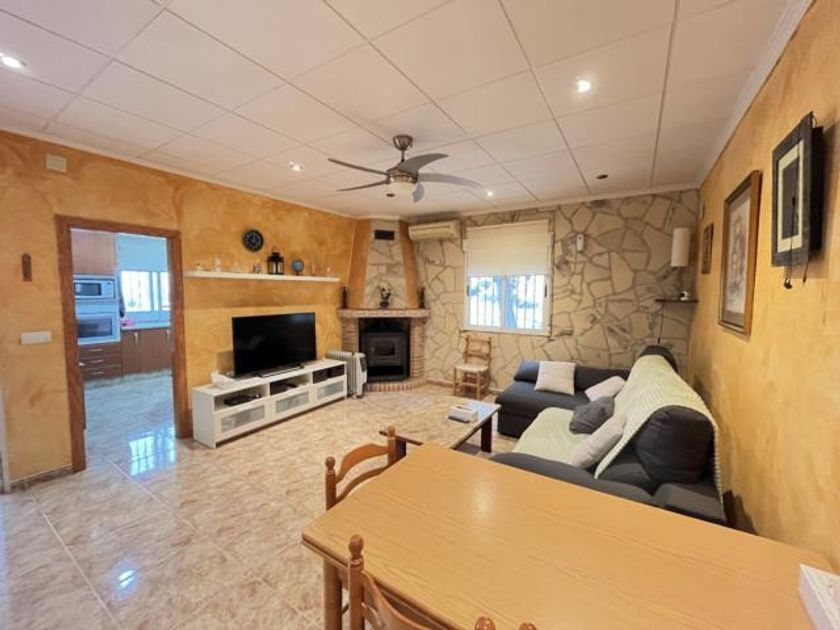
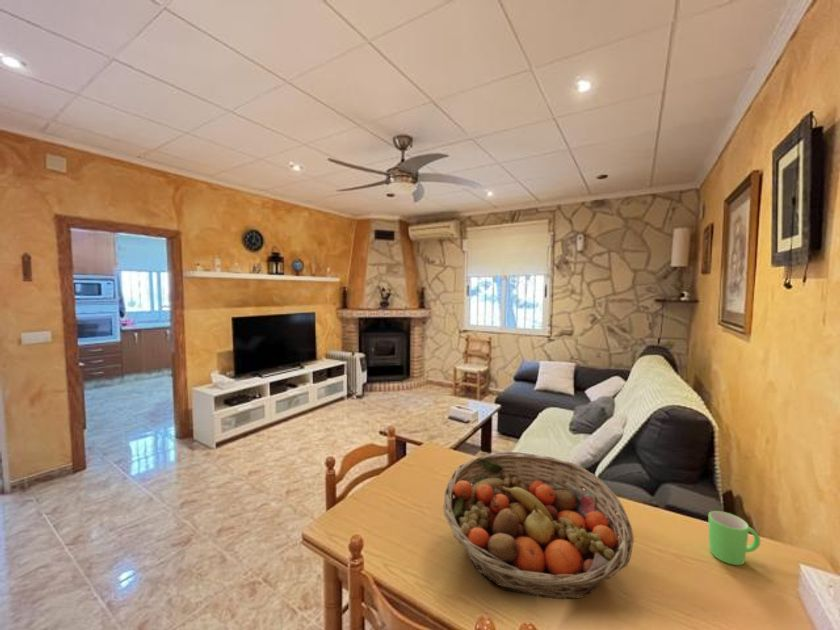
+ mug (734, 538)
+ fruit basket (530, 517)
